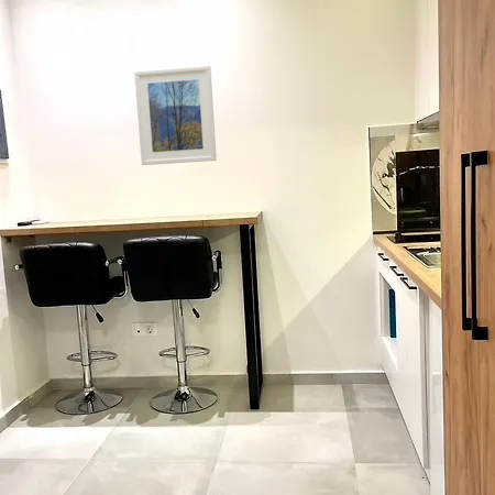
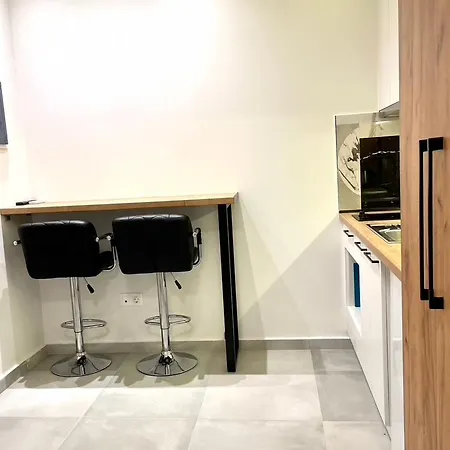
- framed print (175, 116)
